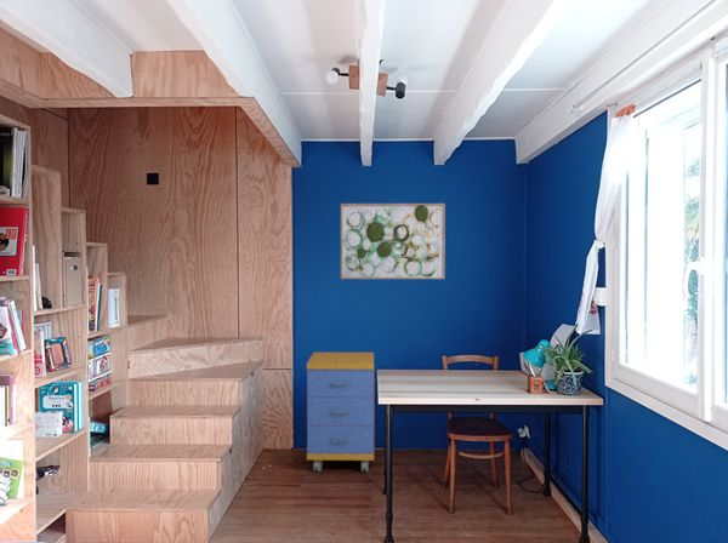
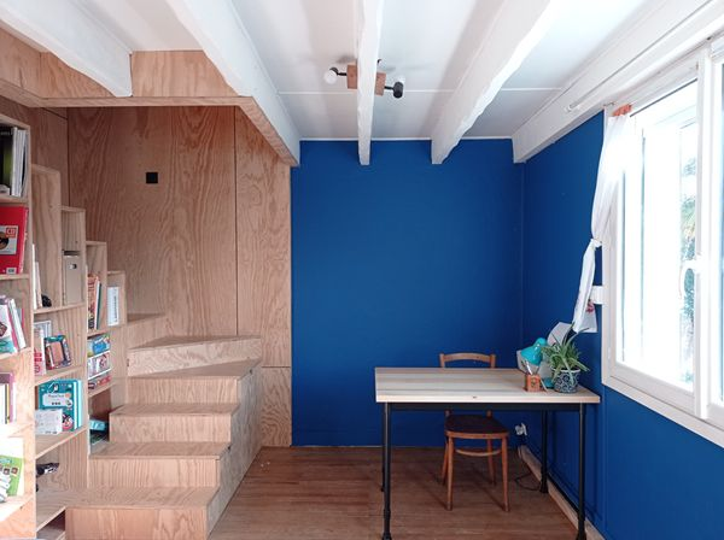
- wall art (392, 241)
- storage cabinet (342, 410)
